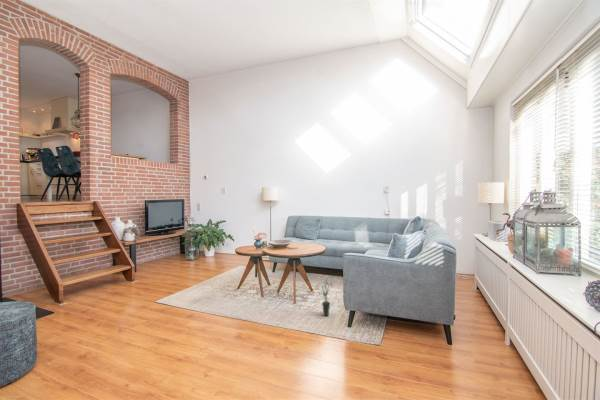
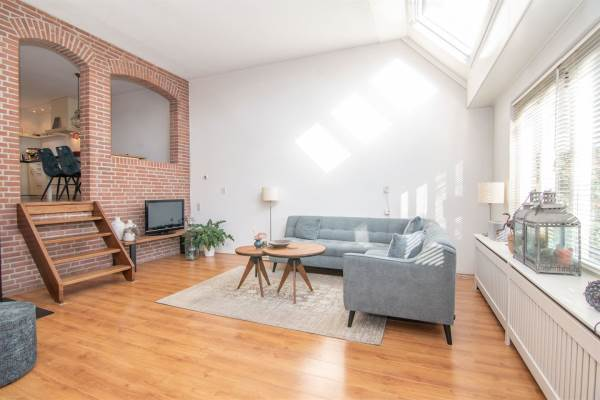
- potted plant (324, 296)
